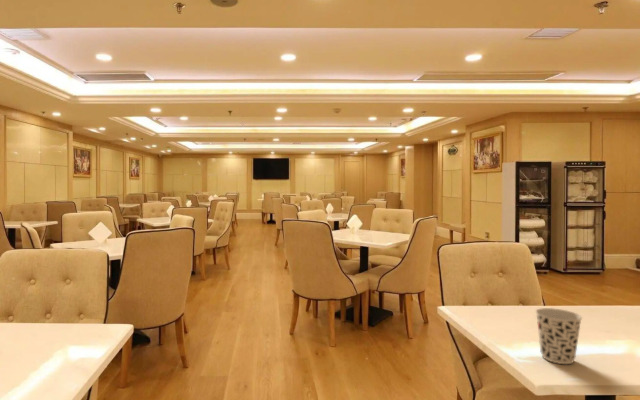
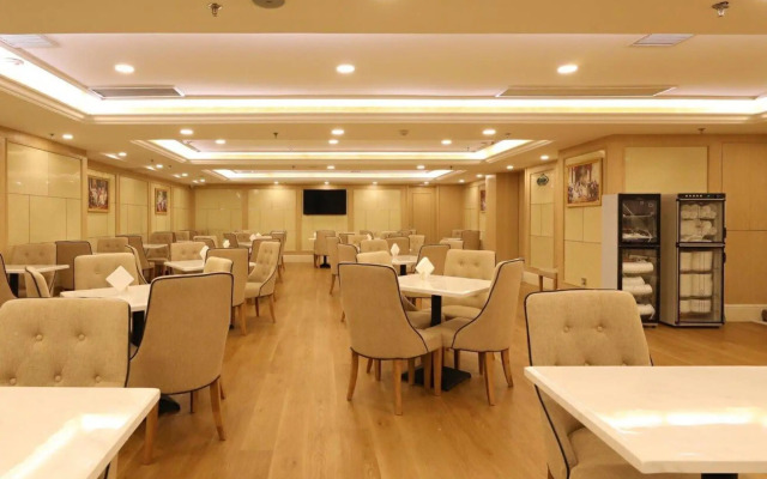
- cup (557, 336)
